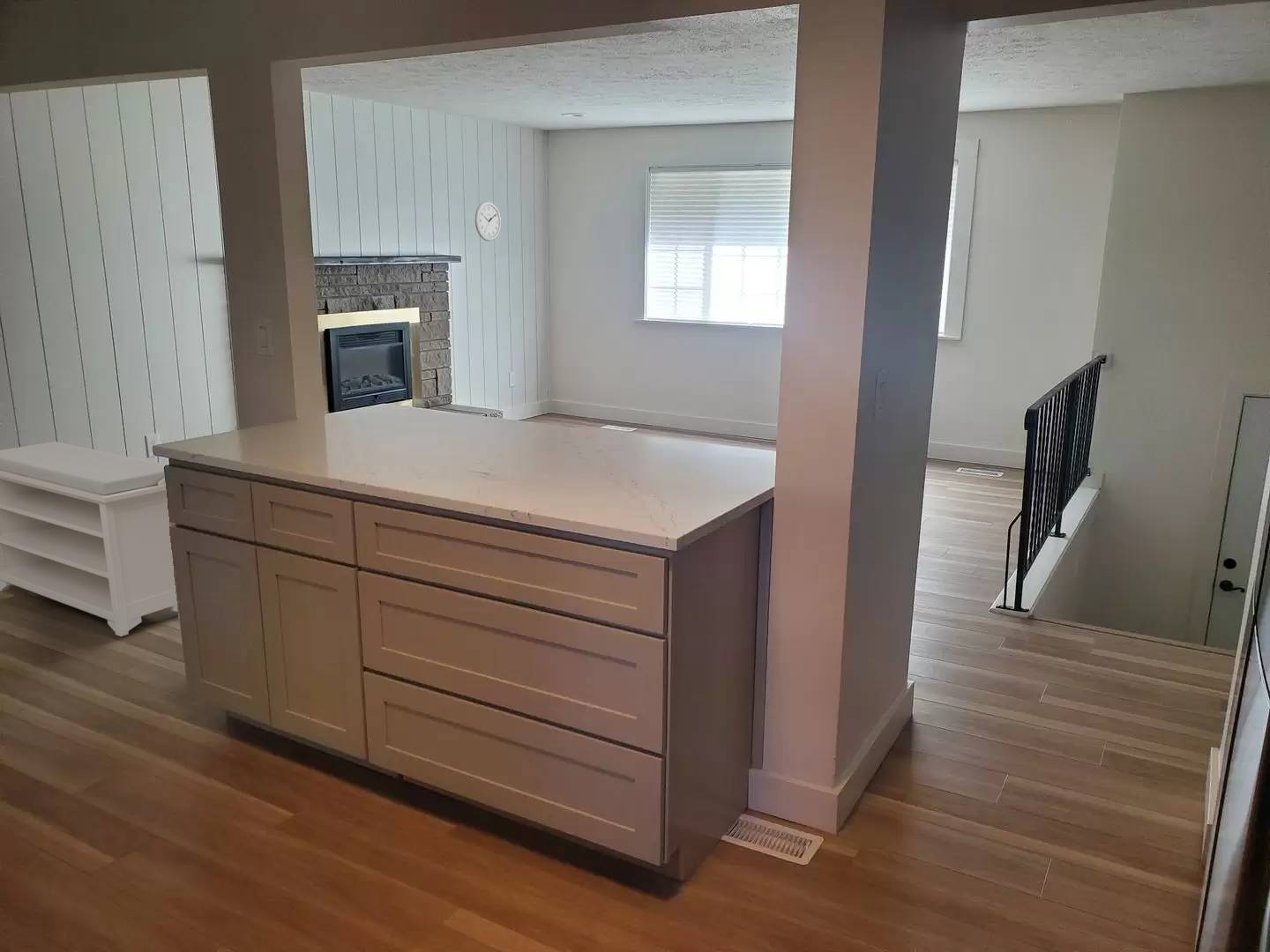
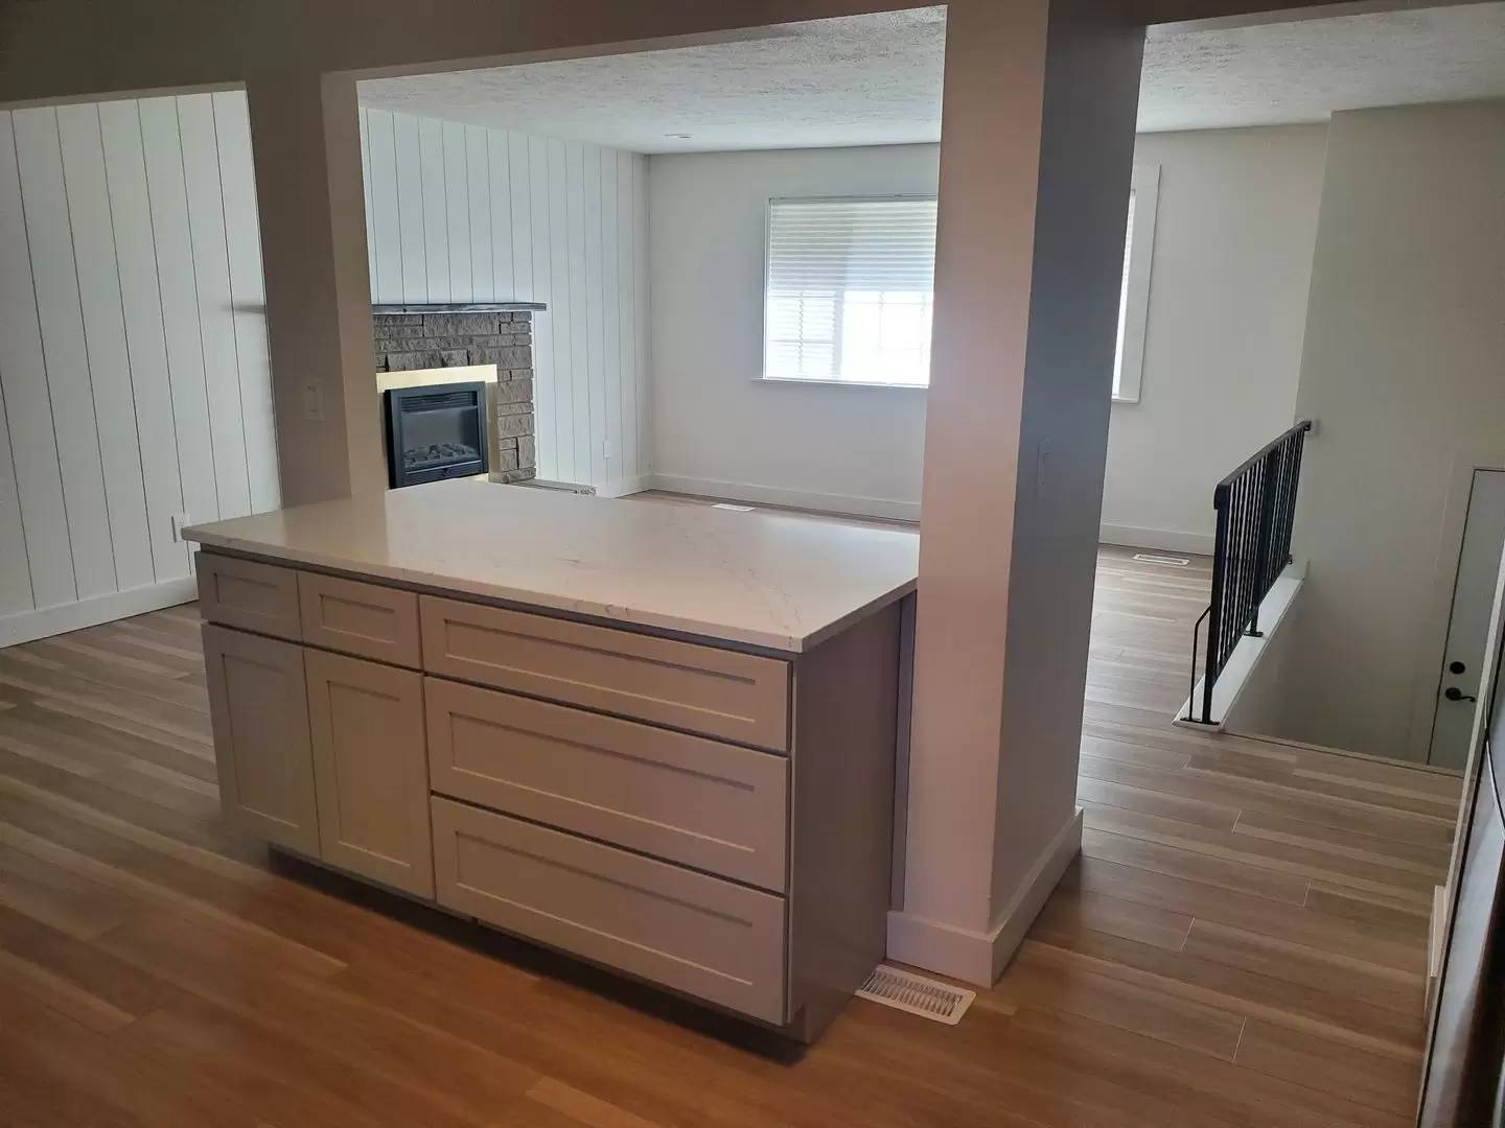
- wall clock (489, 221)
- bench (86, 531)
